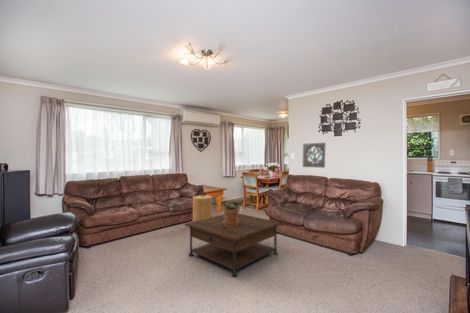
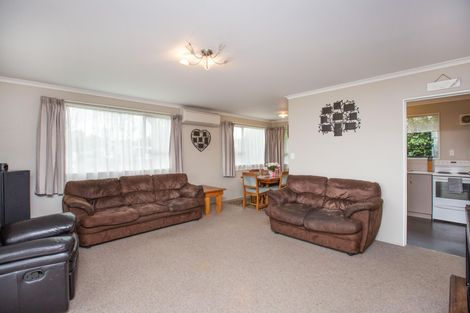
- wall ornament (313, 155)
- coffee table (233, 238)
- basket (202, 210)
- potted plant (233, 212)
